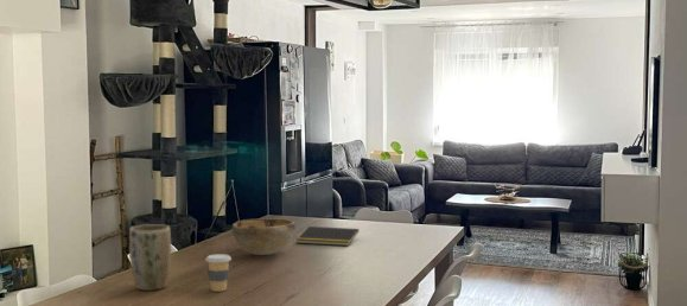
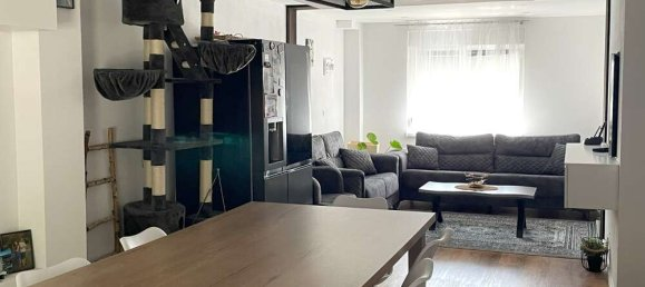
- decorative bowl (263, 237)
- notepad (327, 235)
- coffee cup (218, 273)
- plant pot (151, 256)
